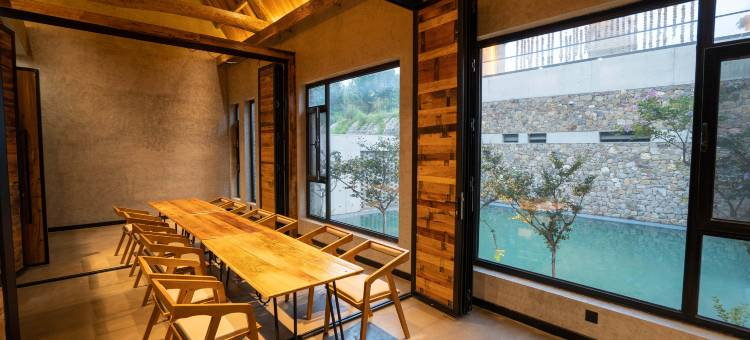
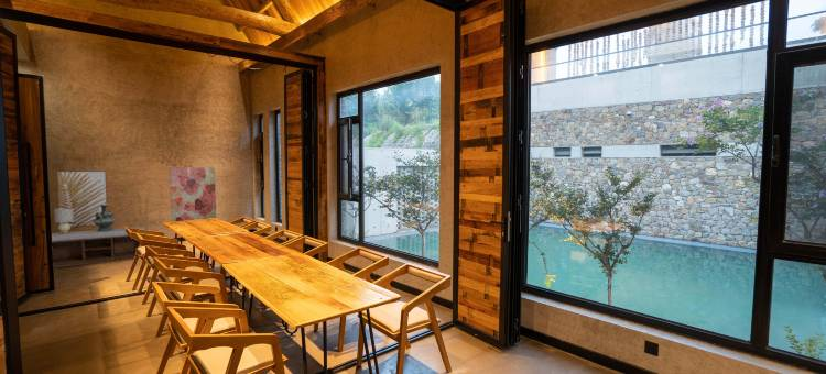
+ bench (98, 245)
+ wall art (83, 198)
+ wall art (193, 194)
+ lamp (64, 220)
+ decorative urn (104, 217)
